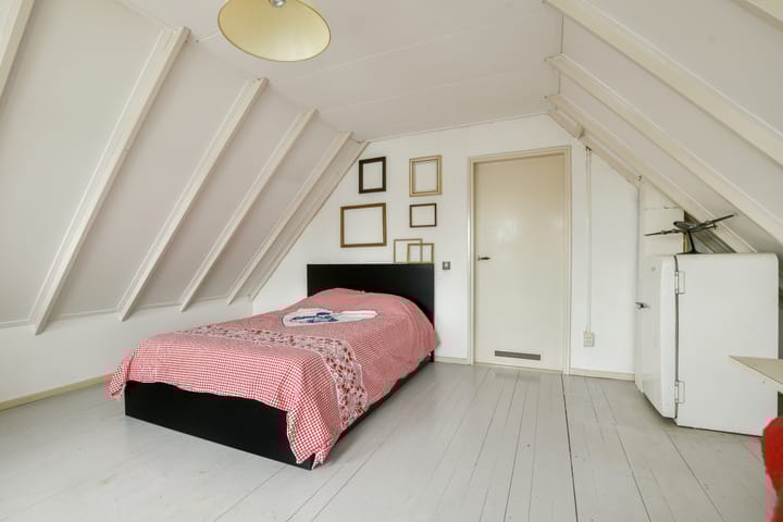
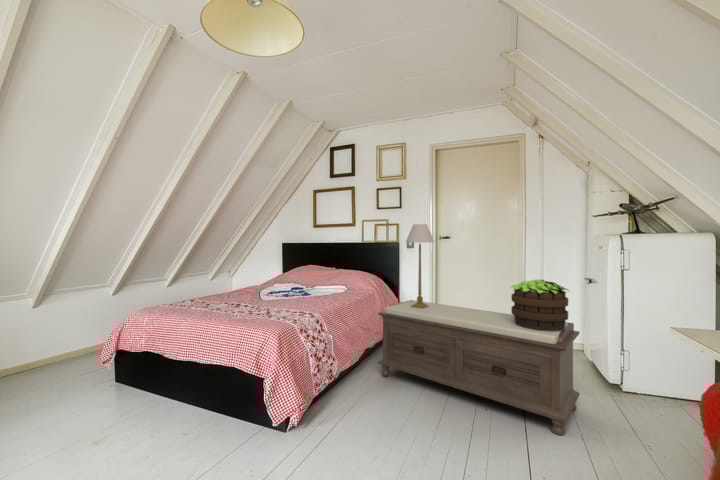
+ table lamp (419, 265)
+ potted plant (539, 302)
+ bench (467, 352)
